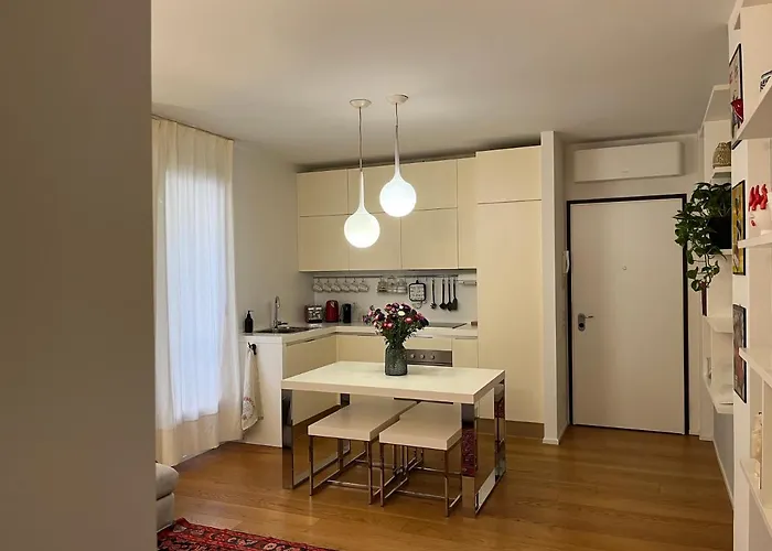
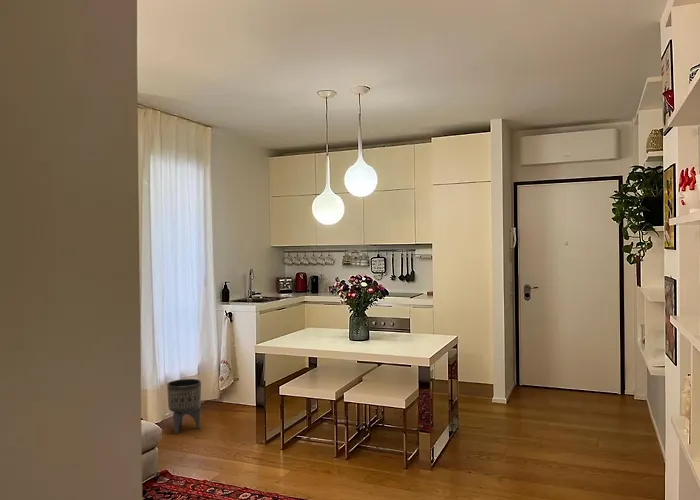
+ planter (184, 405)
